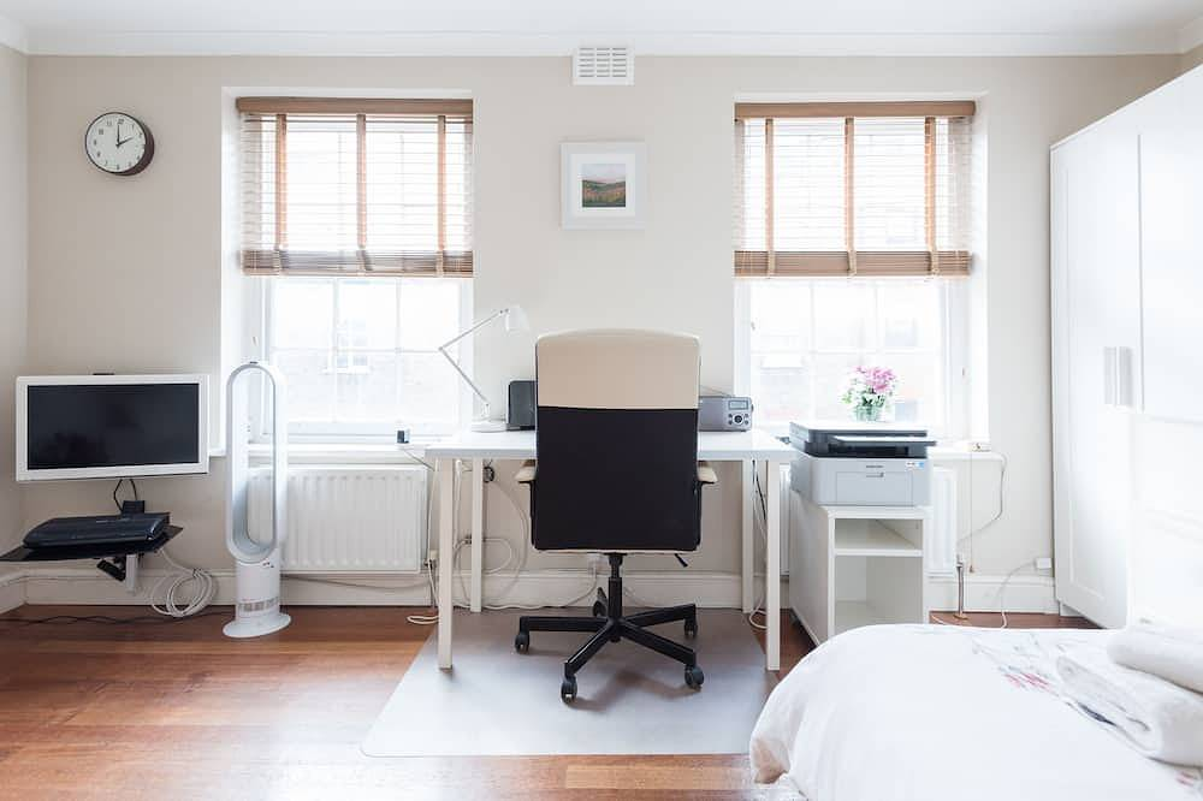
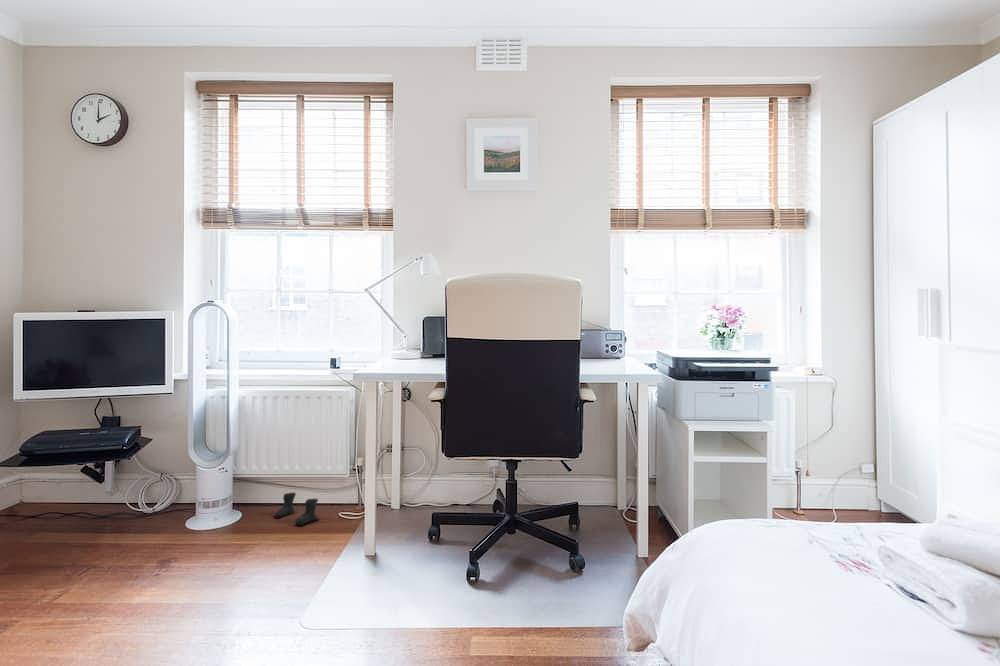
+ boots (293, 506)
